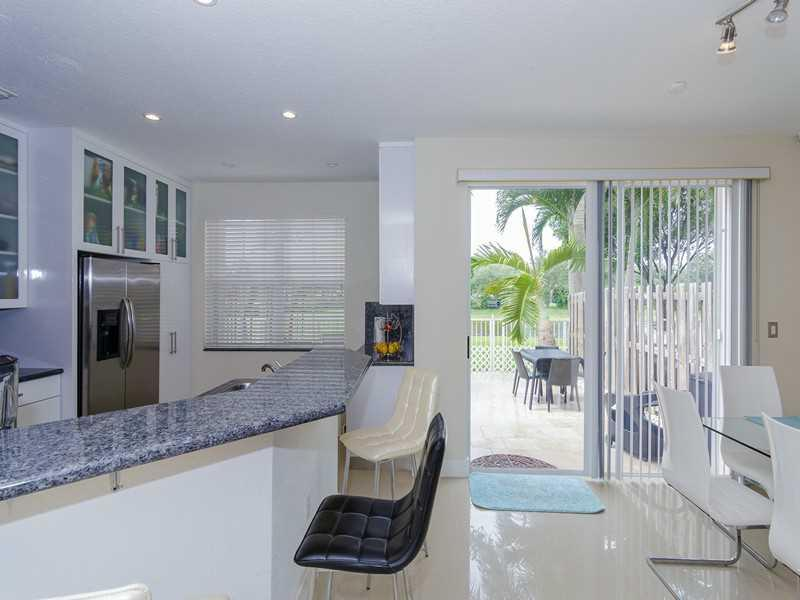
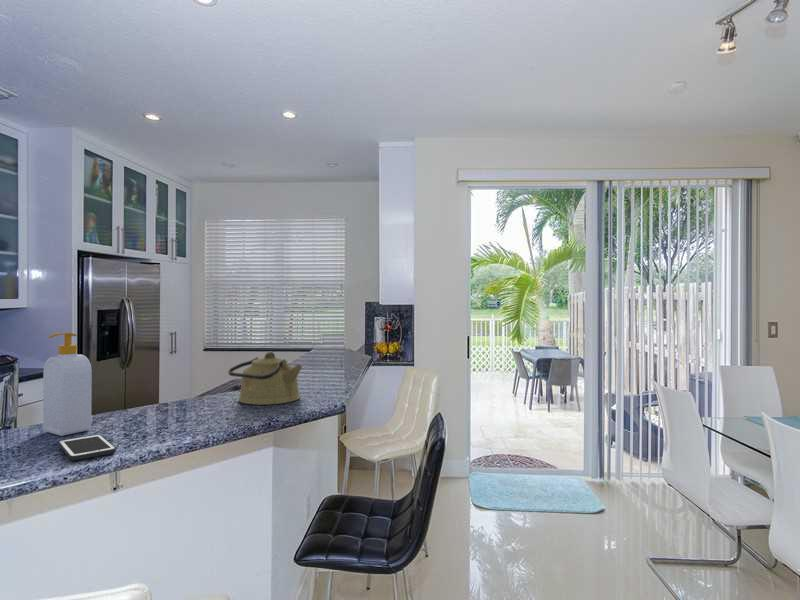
+ kettle (273, 375)
+ soap bottle (65, 381)
+ cell phone (86, 446)
